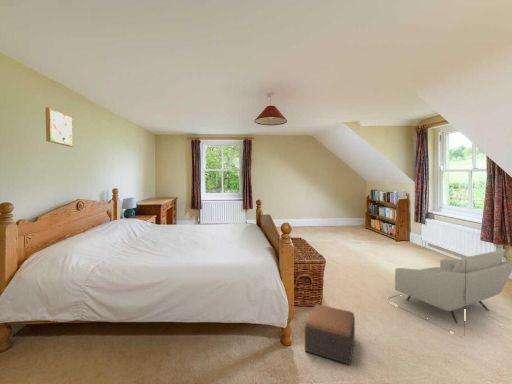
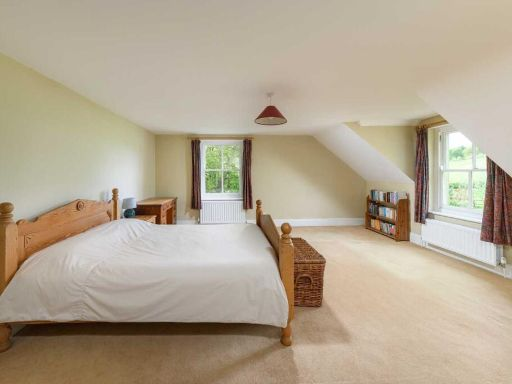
- footstool (330, 330)
- wall art (60, 128)
- armchair (436, 273)
